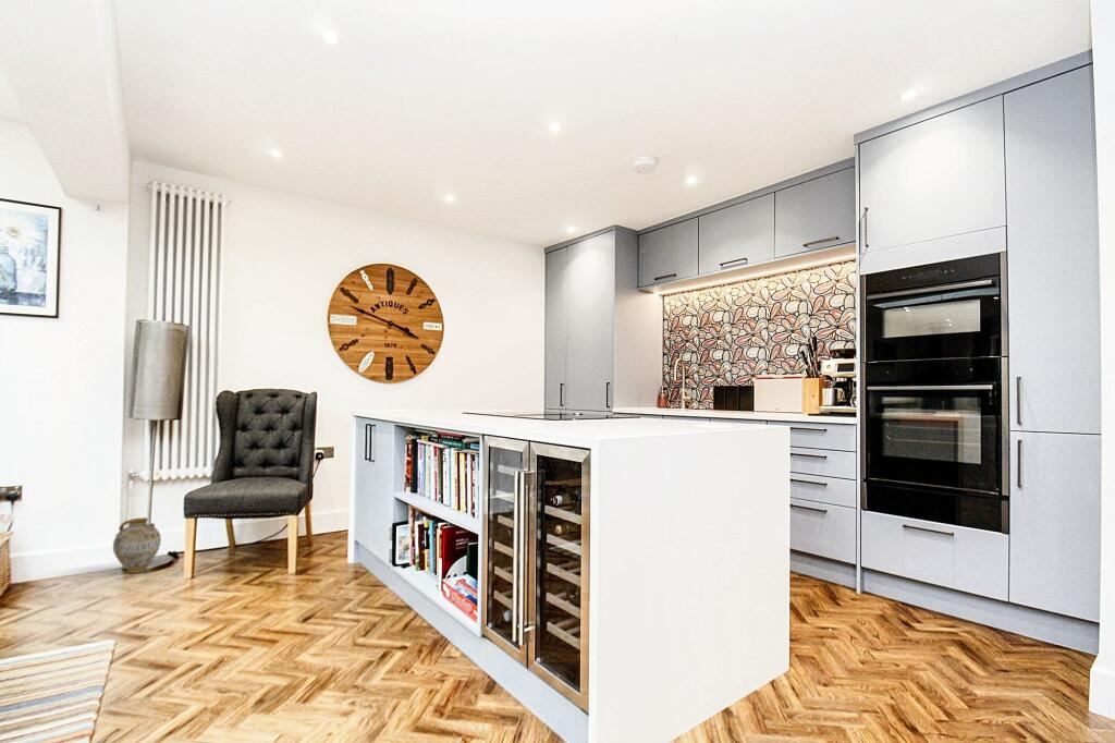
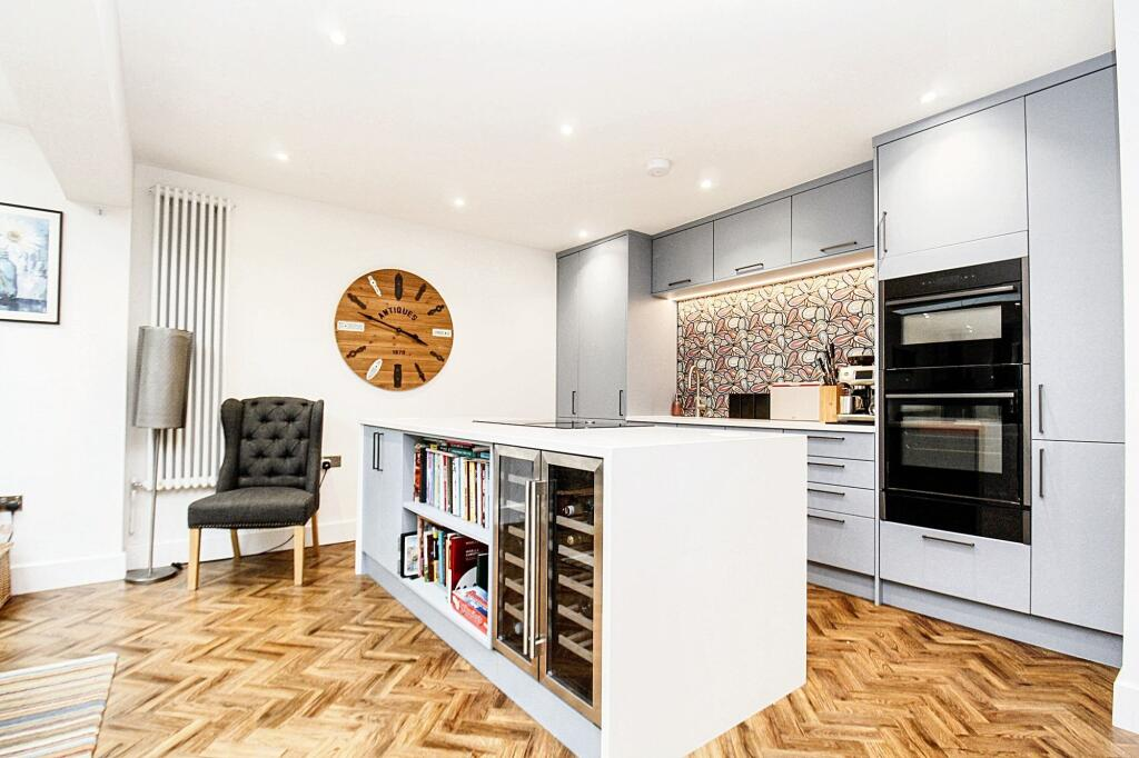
- ceramic jug (137, 545)
